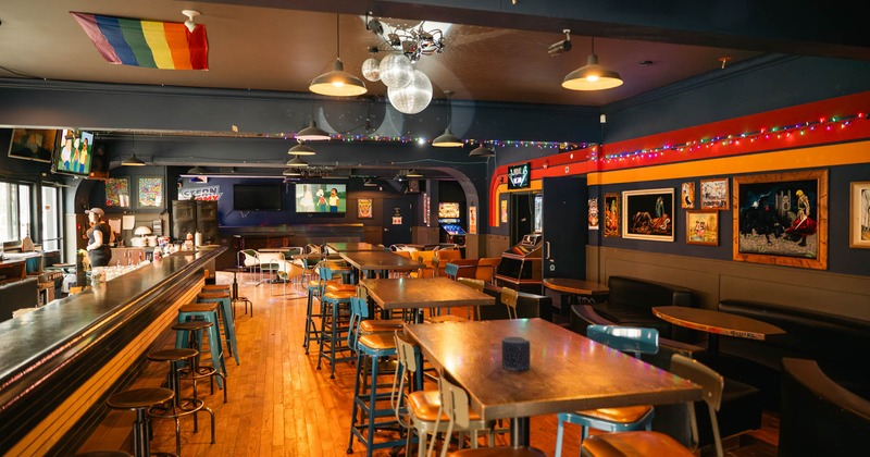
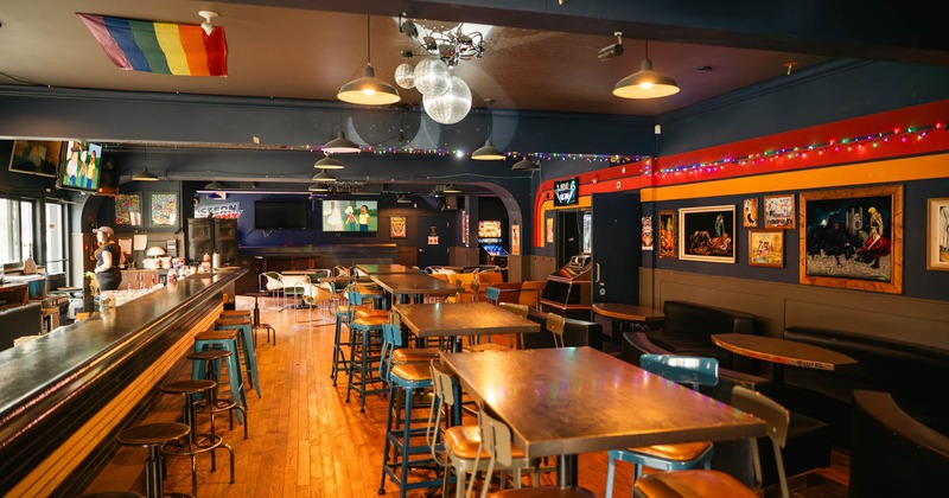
- candle (515, 353)
